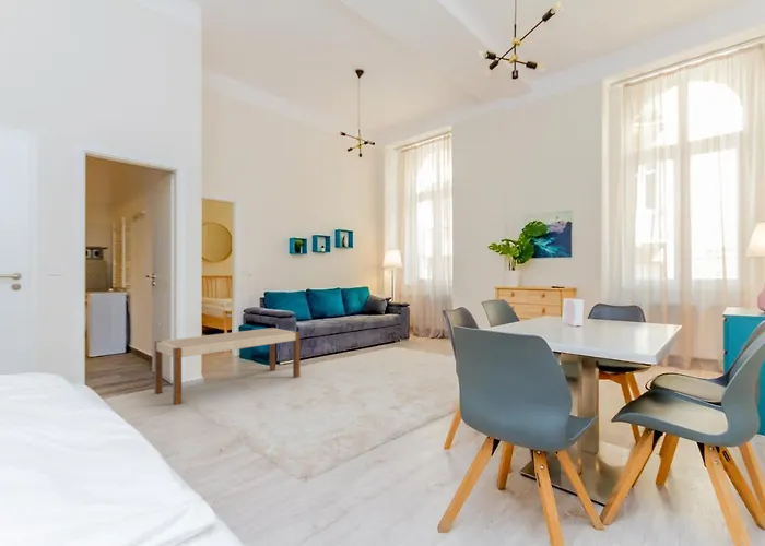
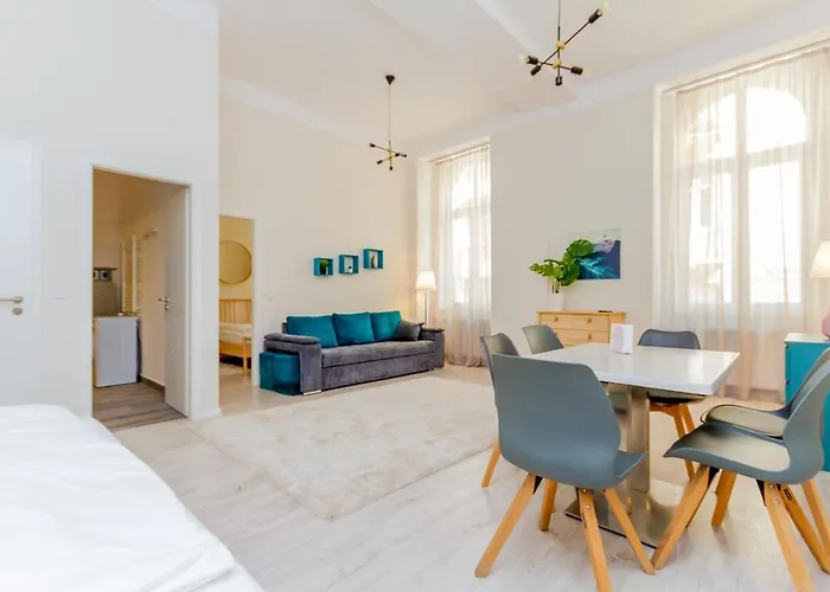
- bench (229, 349)
